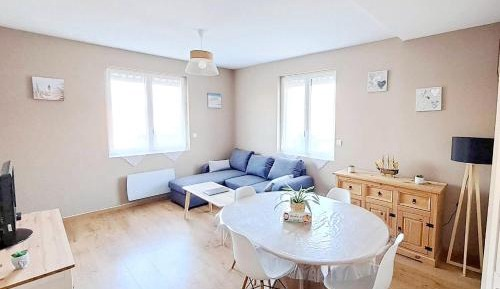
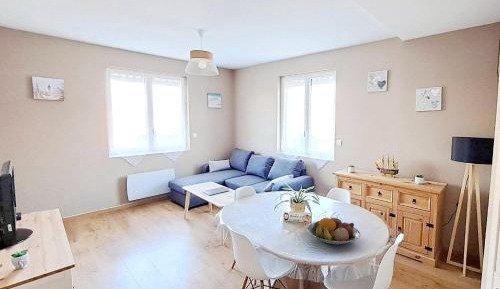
+ fruit bowl (332, 228)
